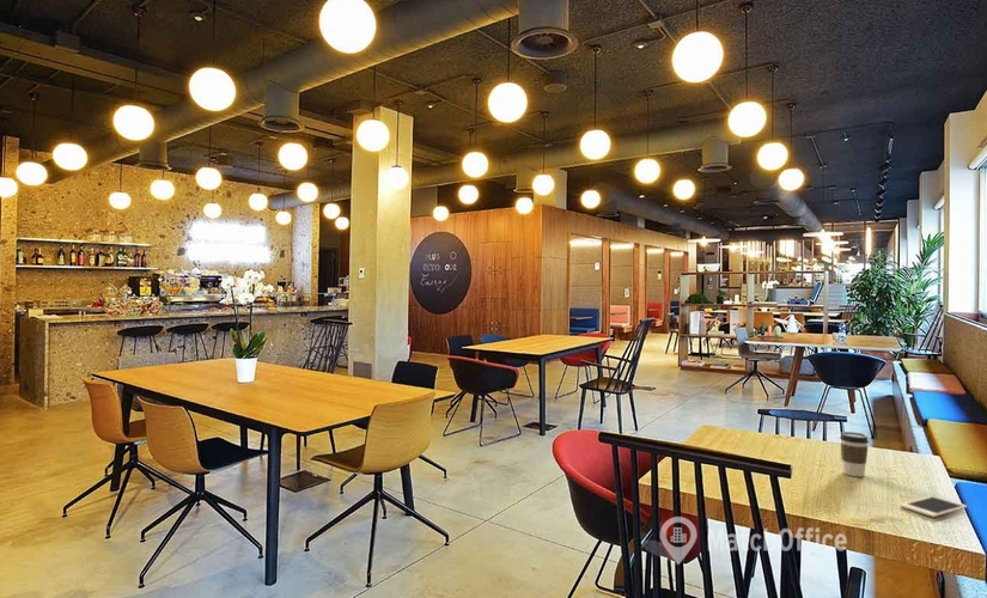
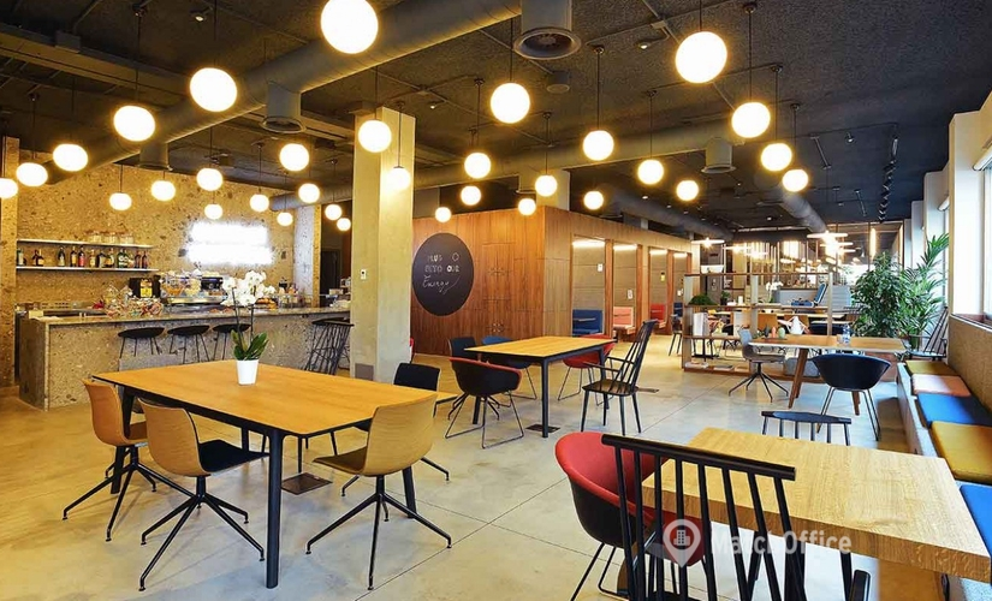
- coffee cup (853, 453)
- cell phone (933, 506)
